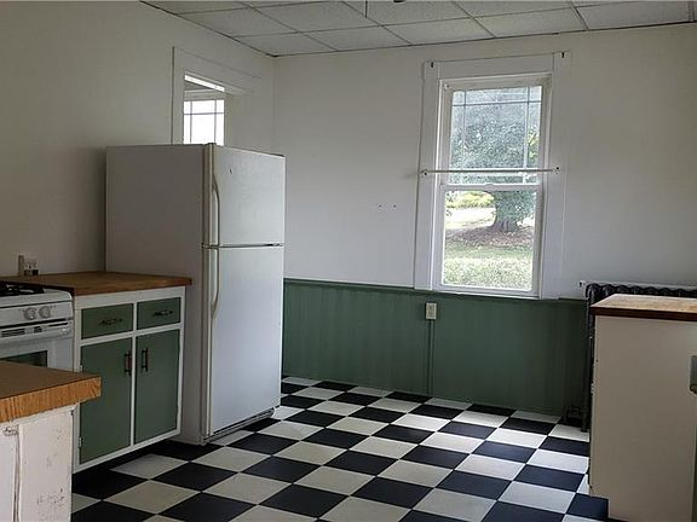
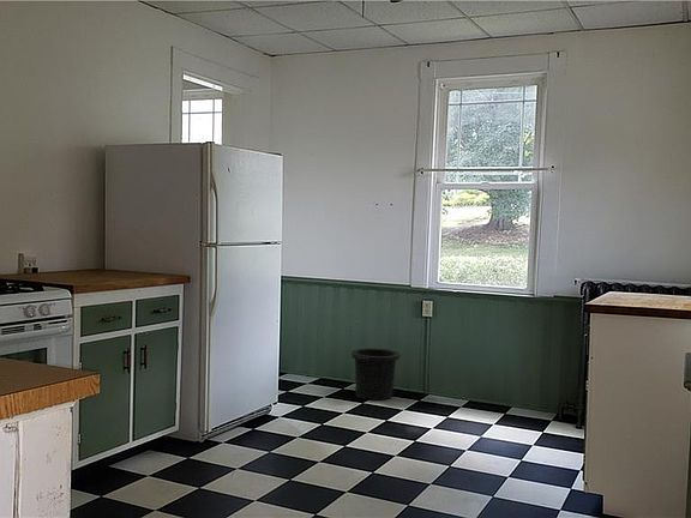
+ trash can (374, 374)
